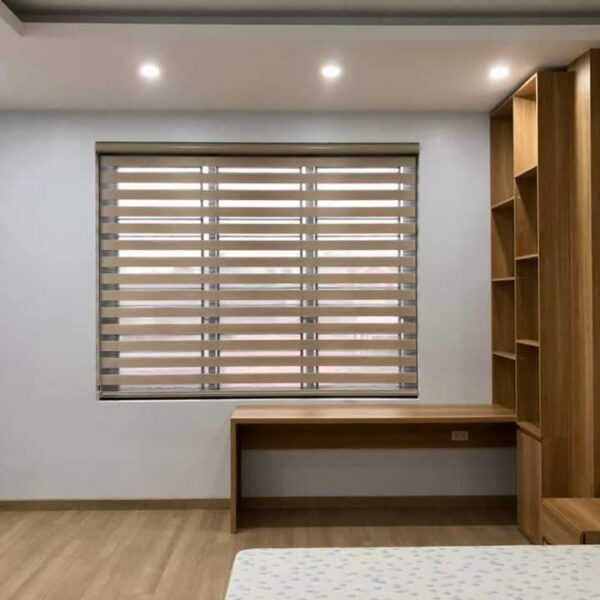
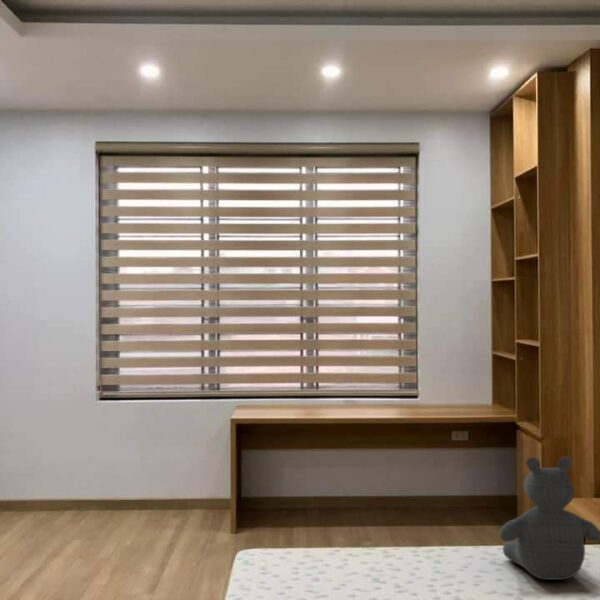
+ teddy bear (542, 511)
